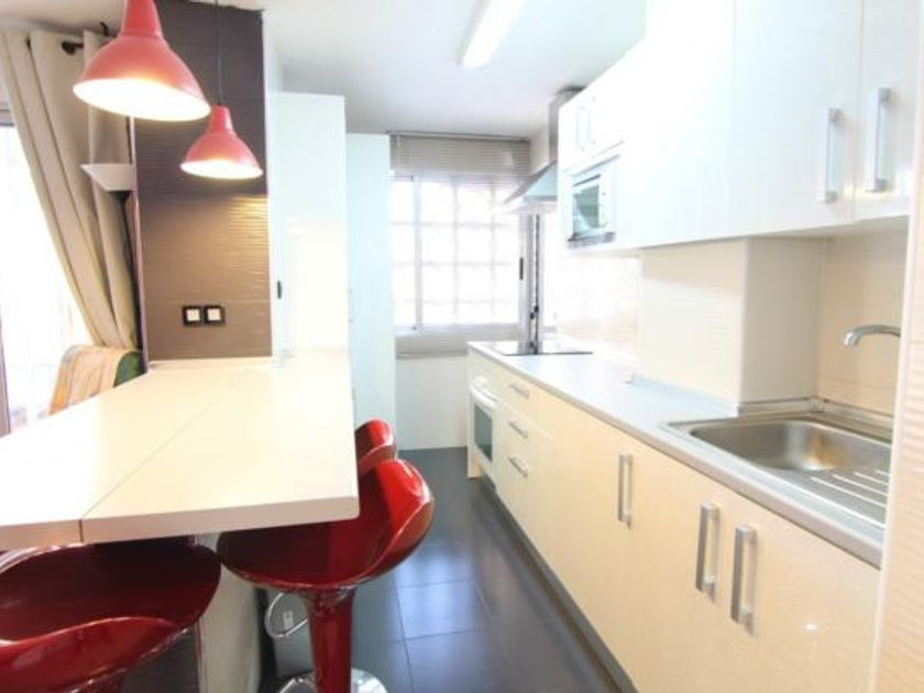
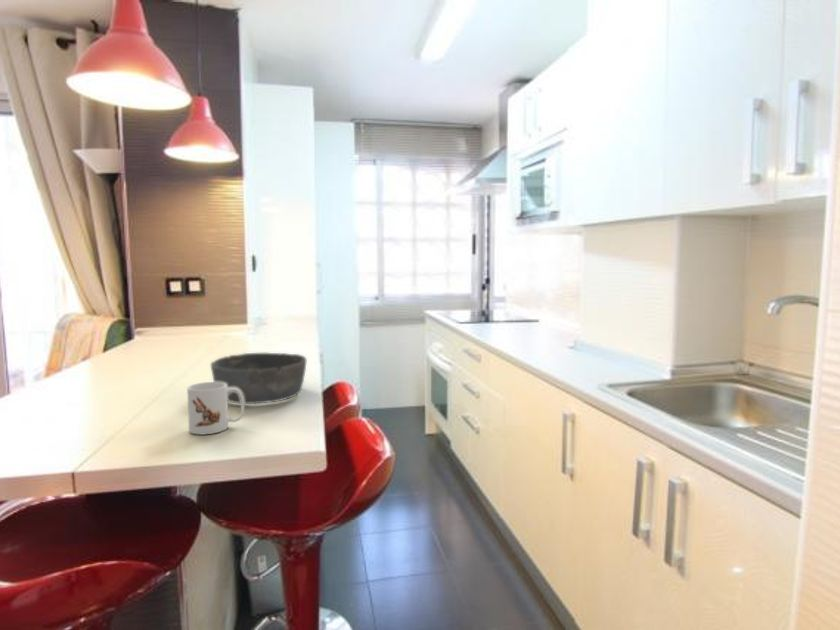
+ mug (216, 406)
+ bowl (259, 376)
